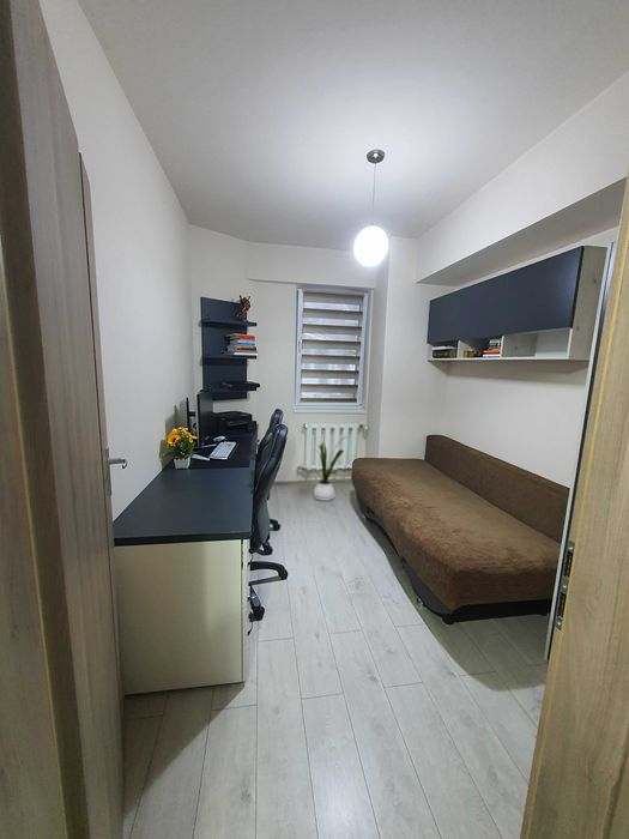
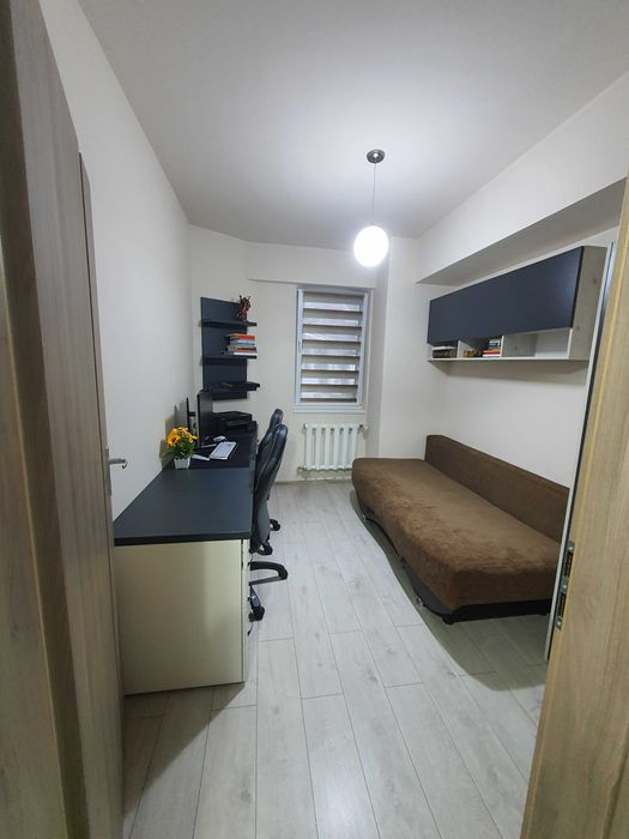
- house plant (327, 466)
